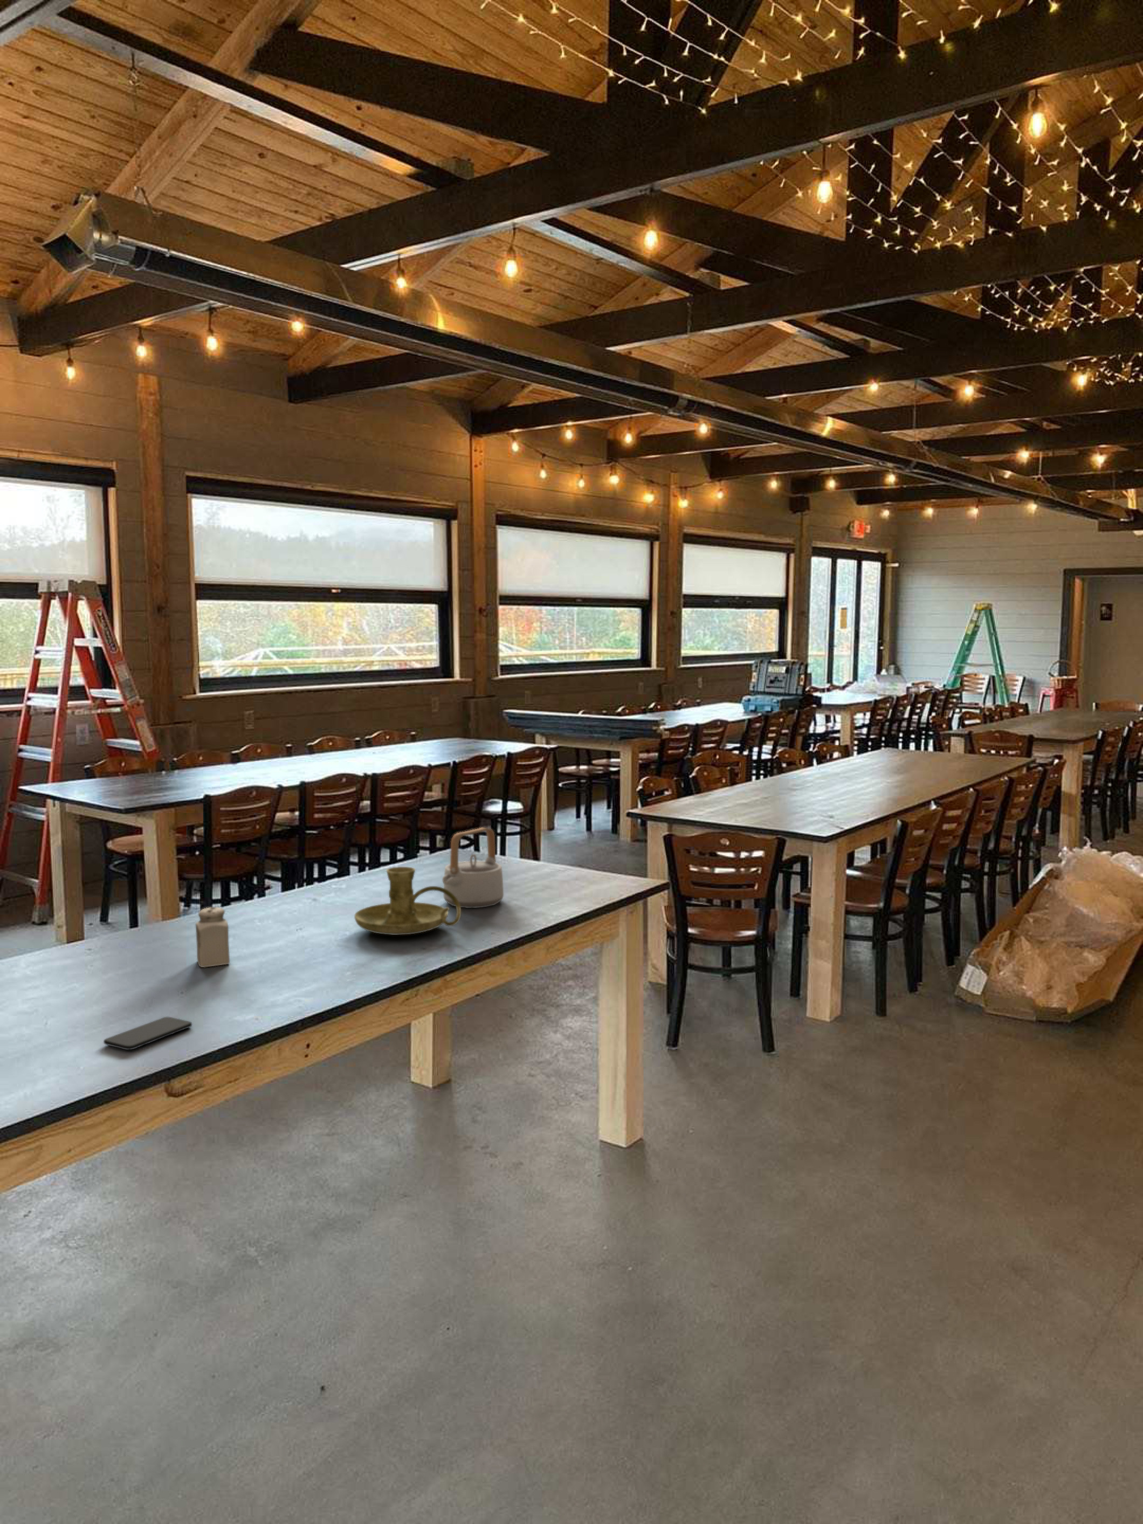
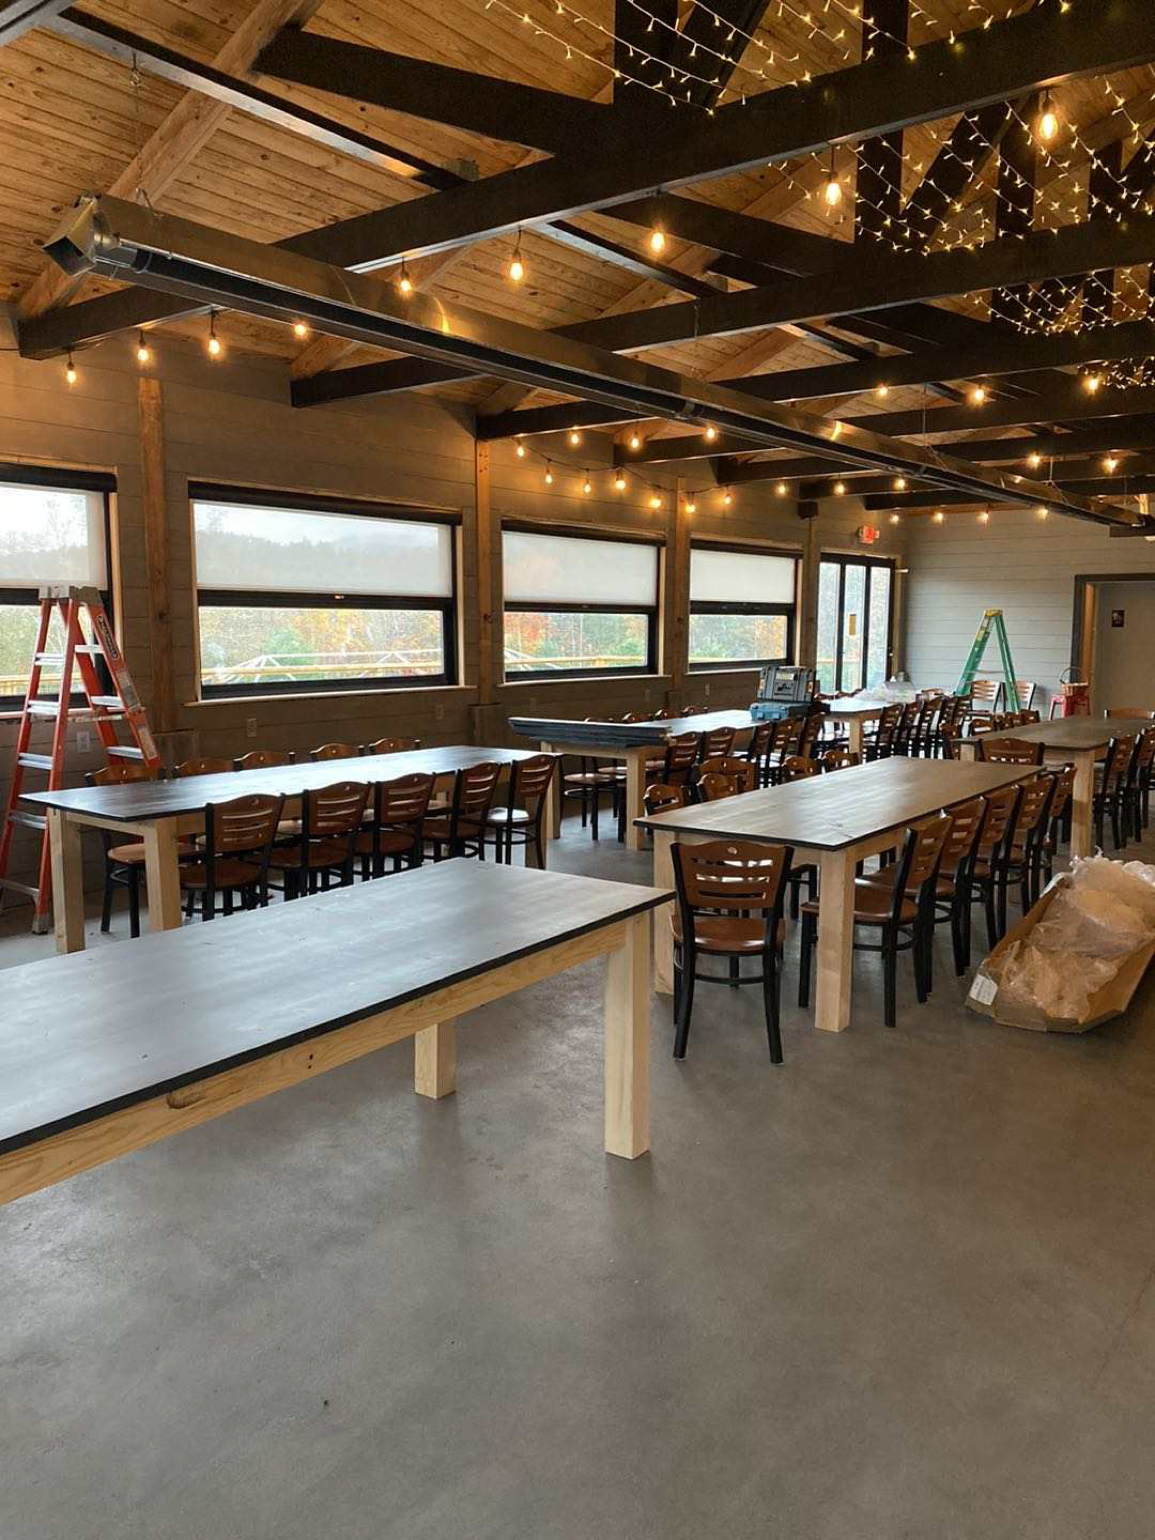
- candle holder (411, 901)
- teapot (469, 867)
- salt shaker (211, 936)
- smartphone (149, 1032)
